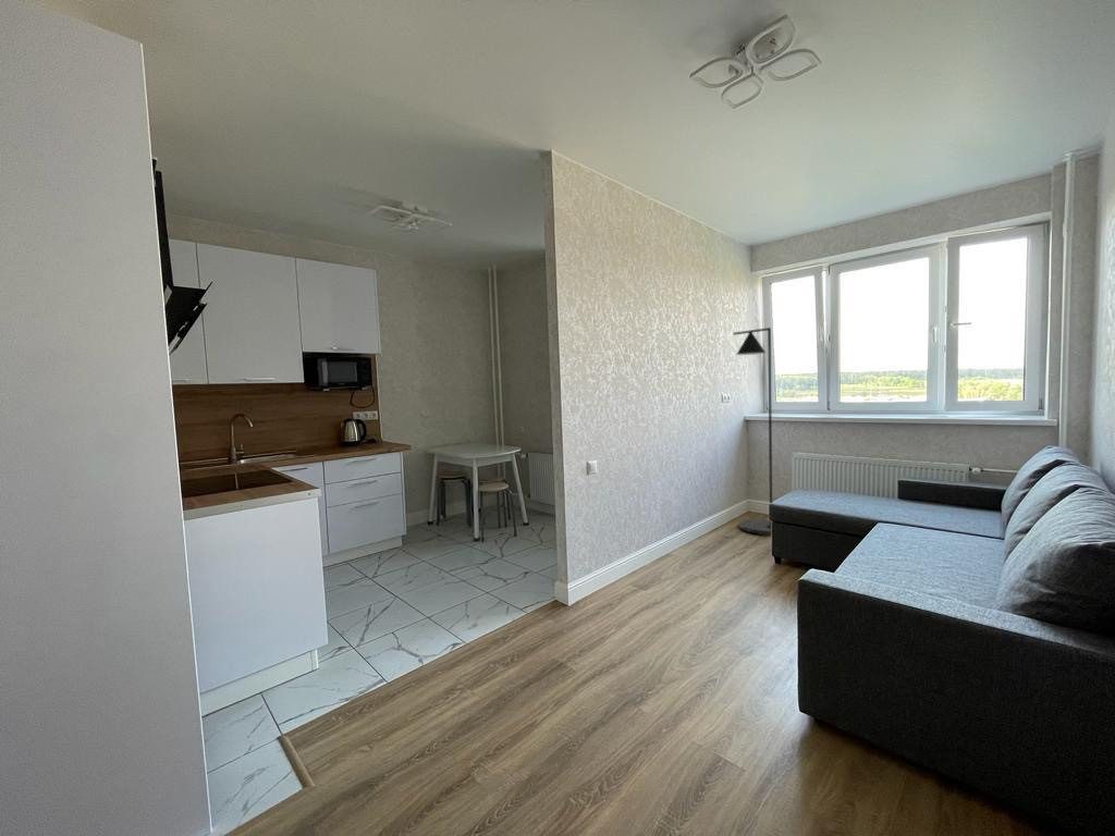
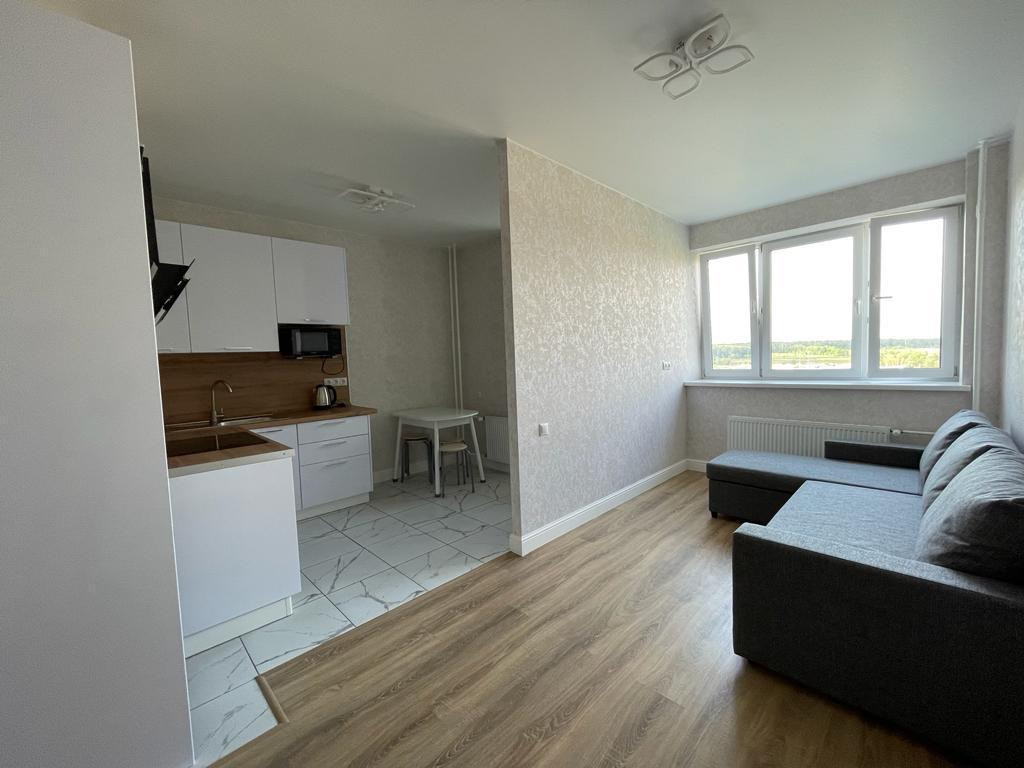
- floor lamp (769, 430)
